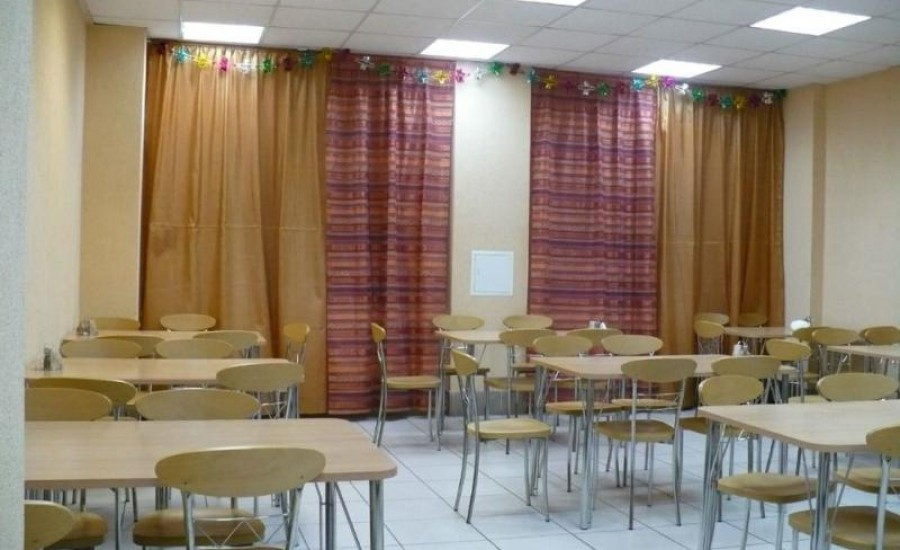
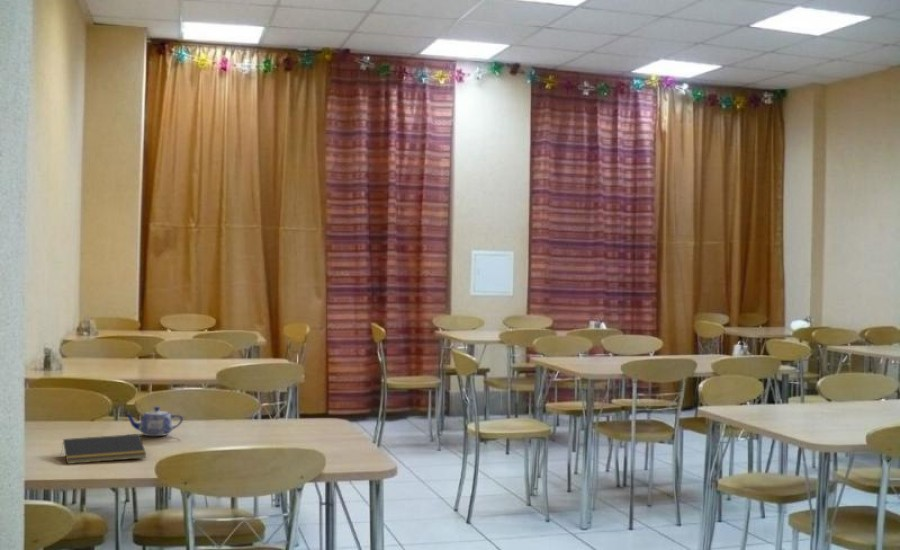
+ teapot (153, 420)
+ notepad (104, 448)
